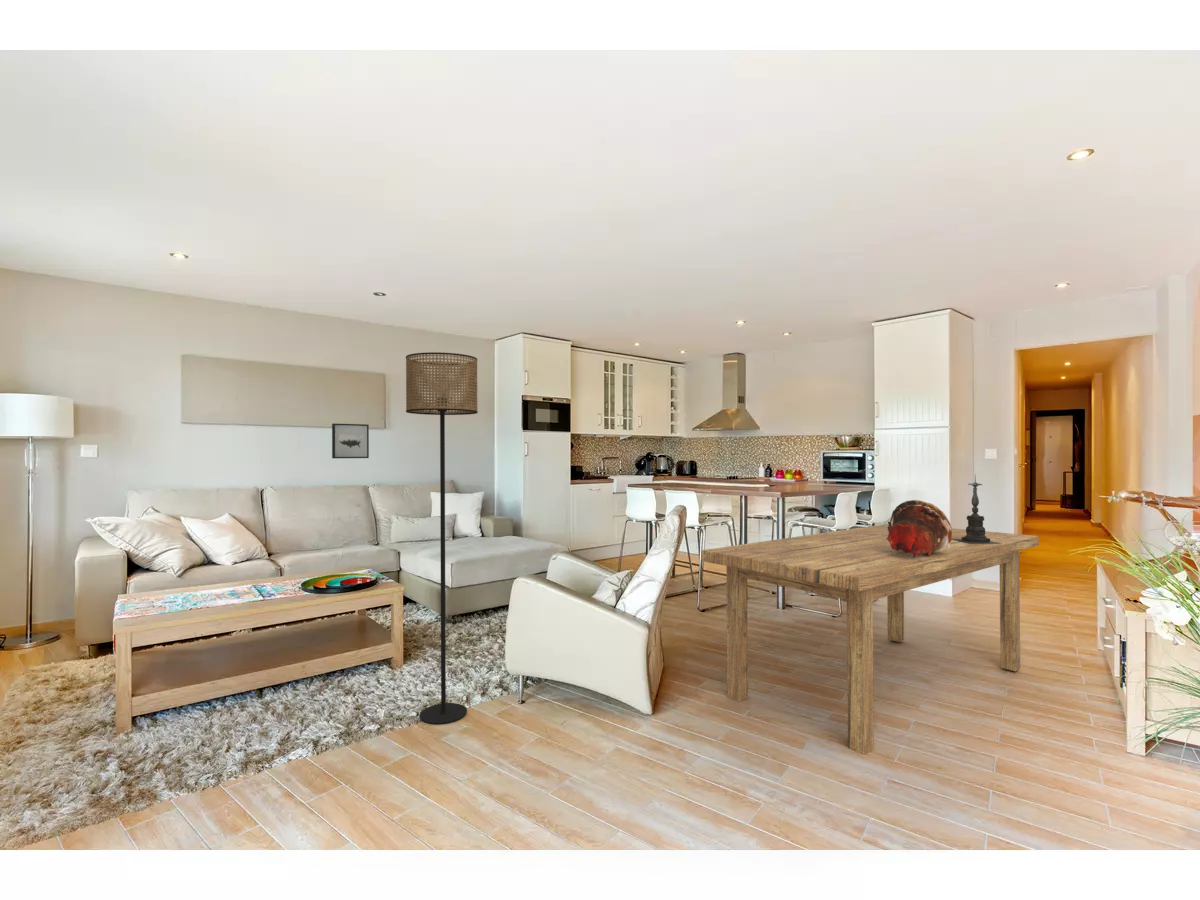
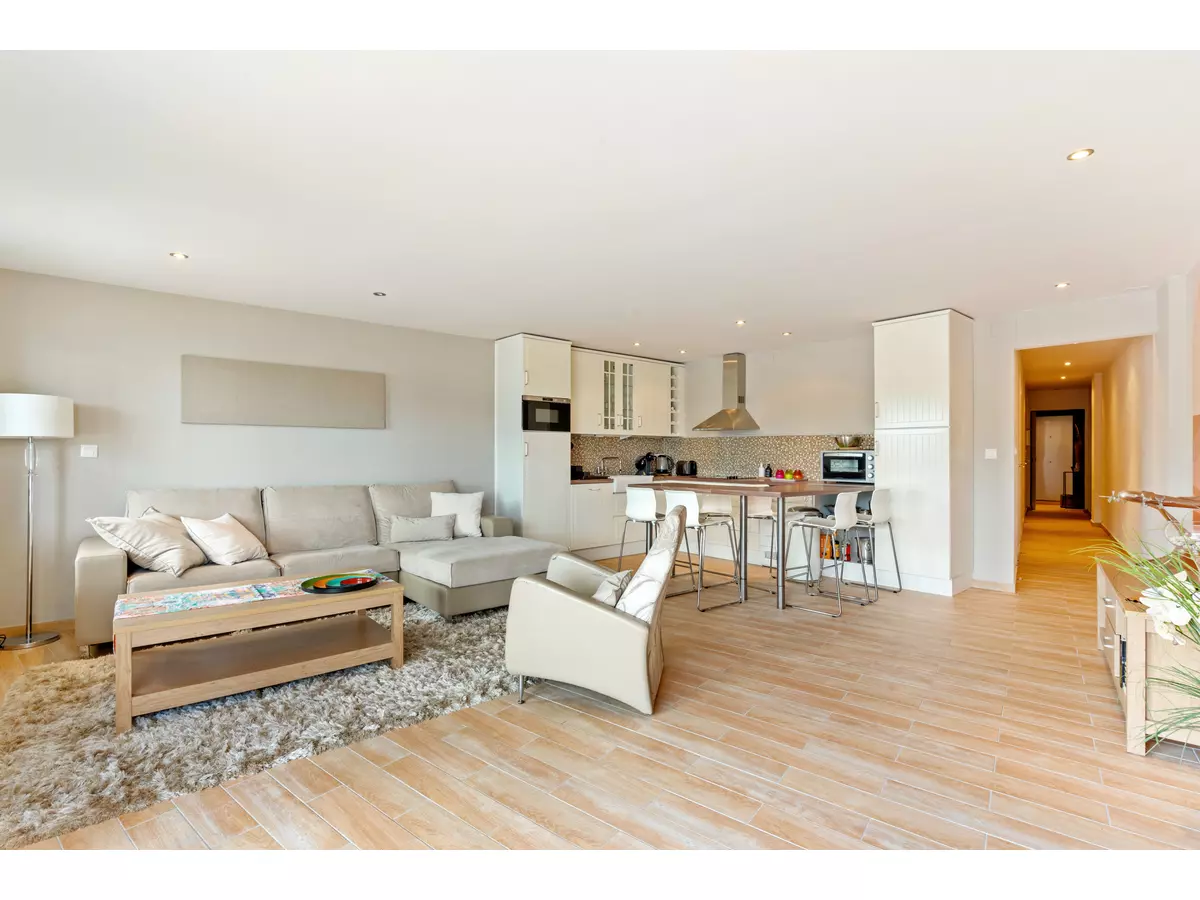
- candle holder (974, 507)
- wall art (350, 441)
- decorative bowl (913, 527)
- floor lamp (442, 535)
- dining table (887, 612)
